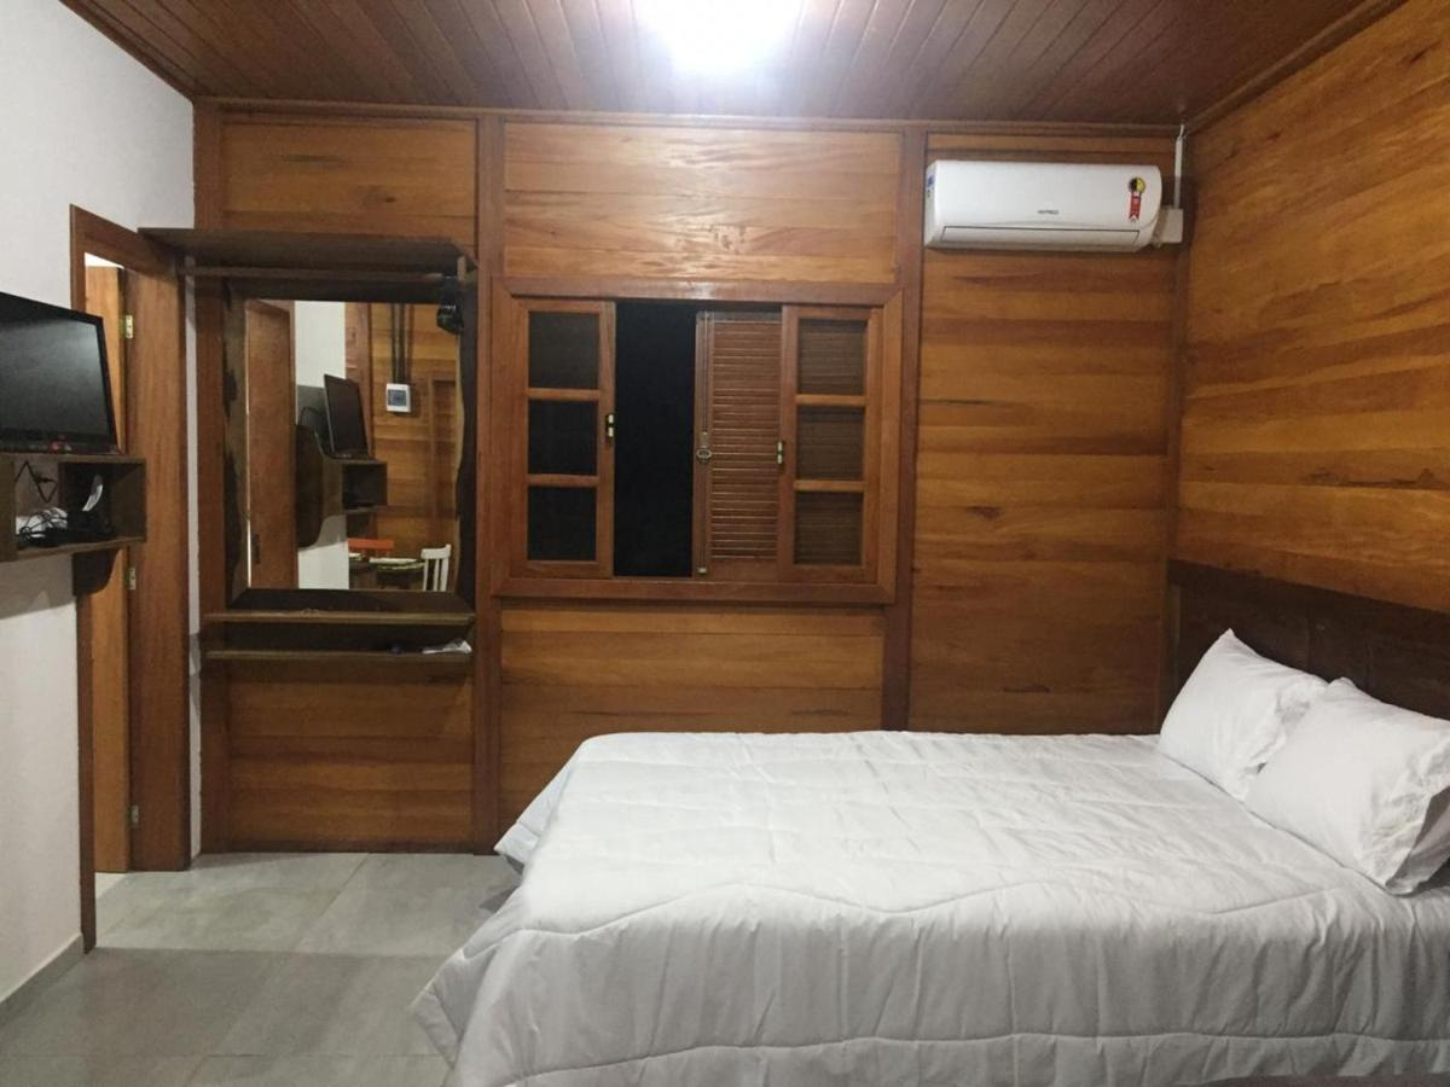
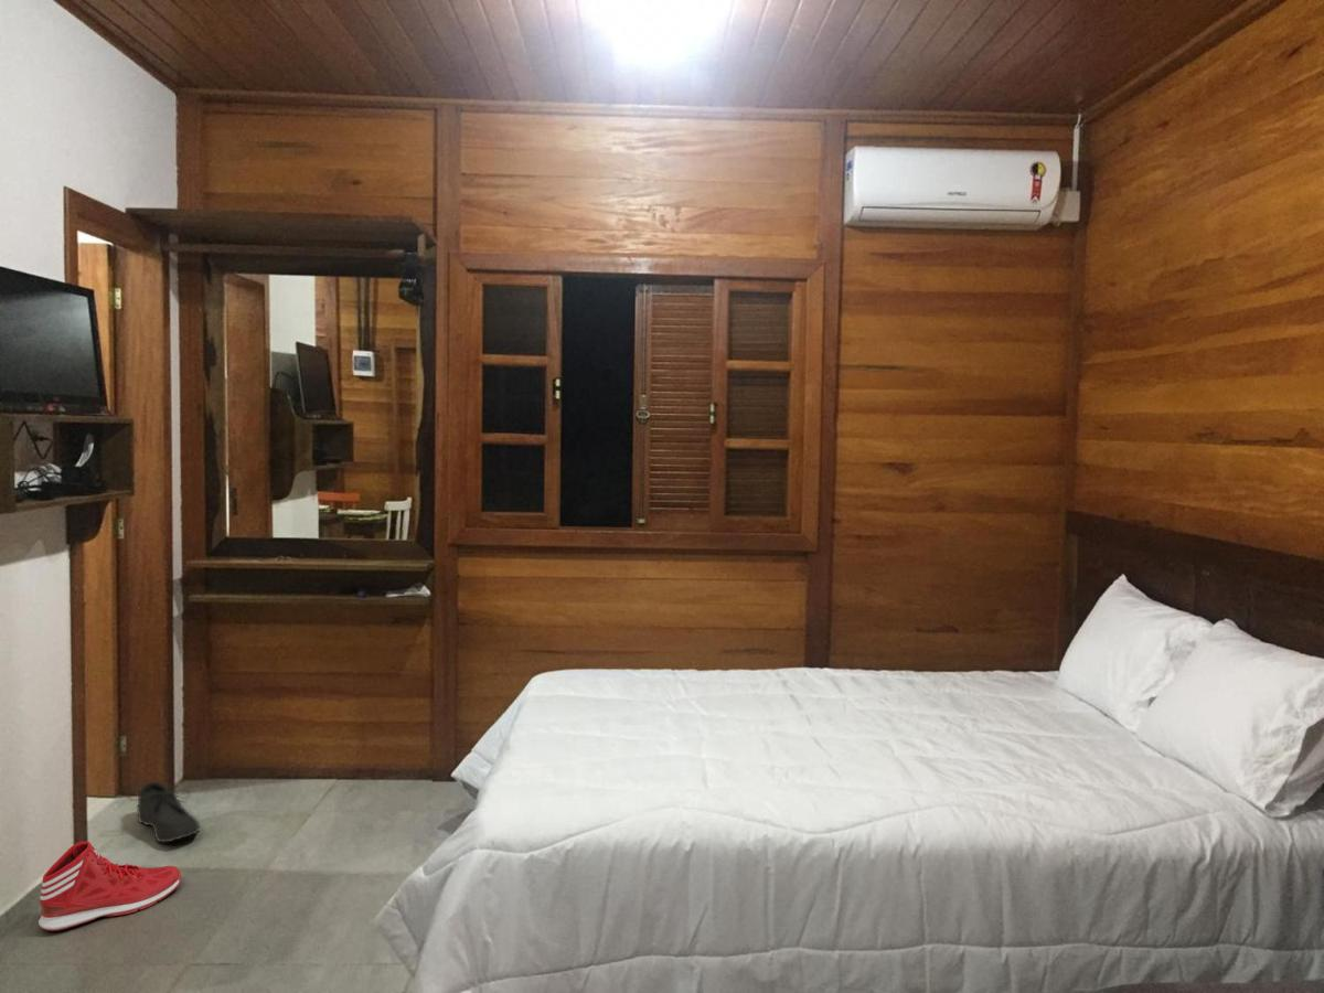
+ arctic (167, 804)
+ sneaker (113, 872)
